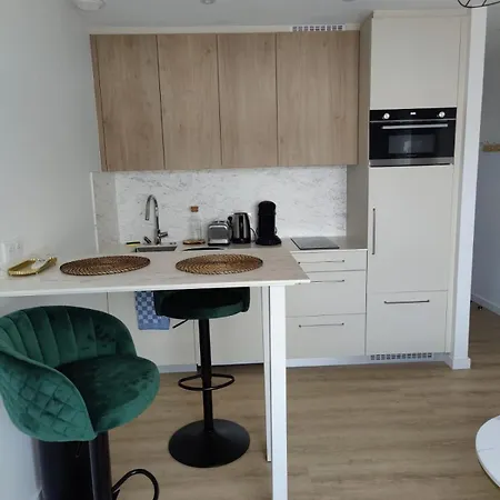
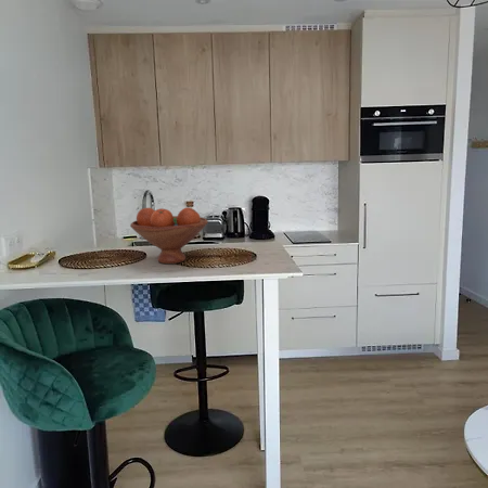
+ fruit bowl (169, 233)
